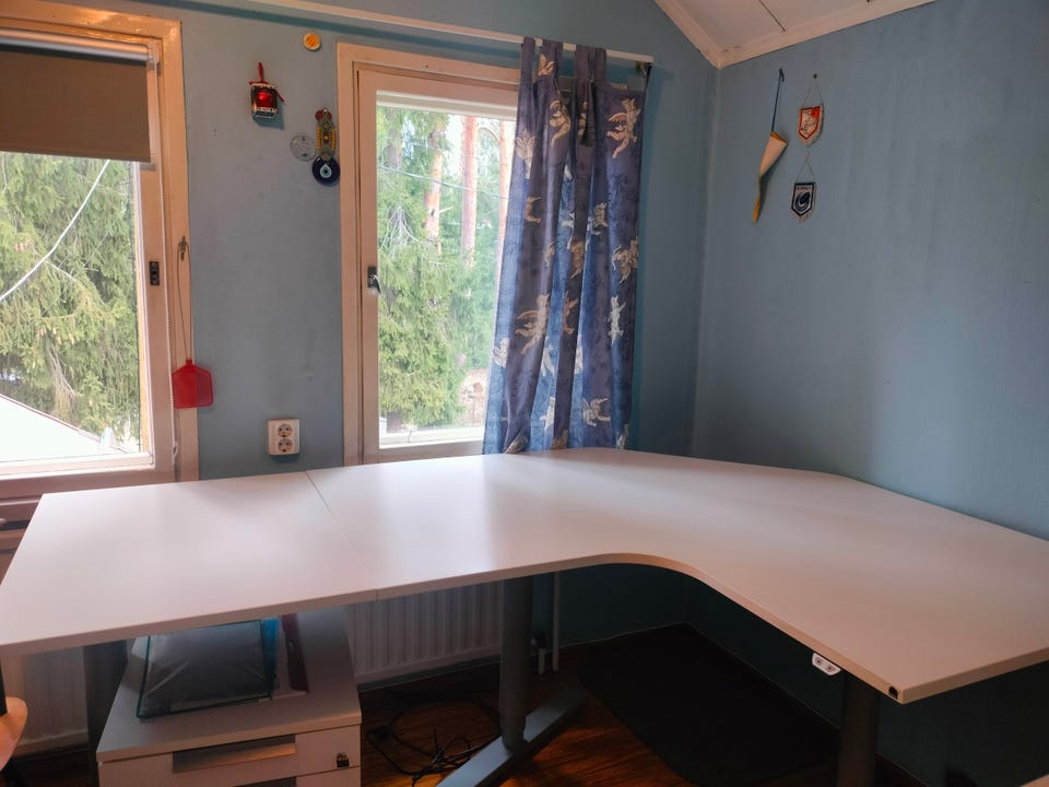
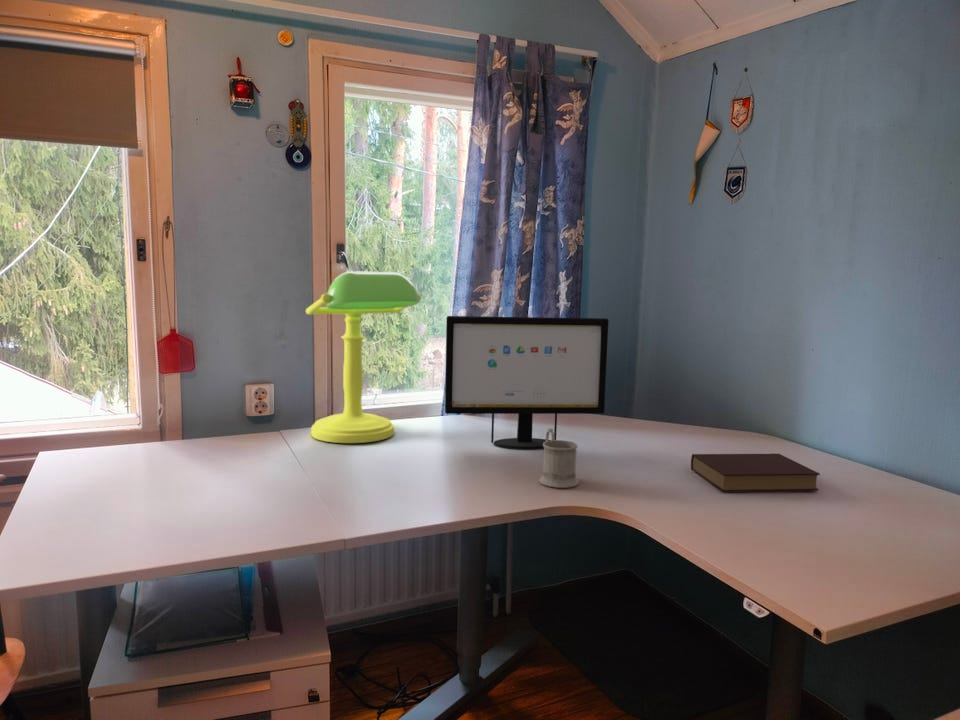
+ book (752, 471)
+ computer monitor (526, 382)
+ mug (556, 456)
+ desk lamp (361, 355)
